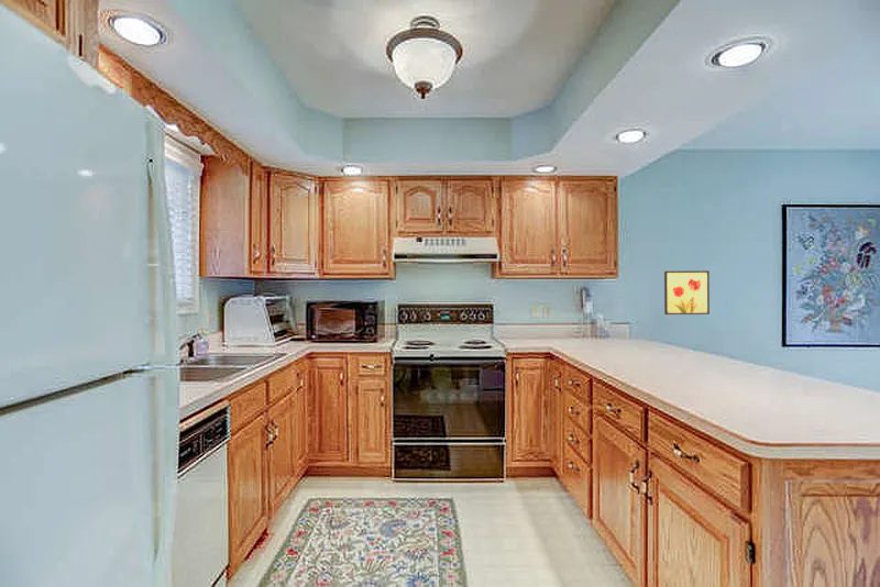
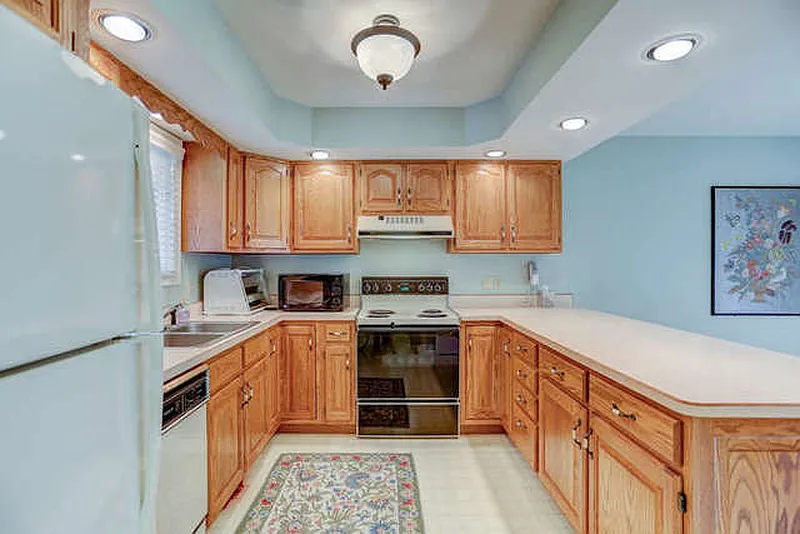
- wall art (685, 292)
